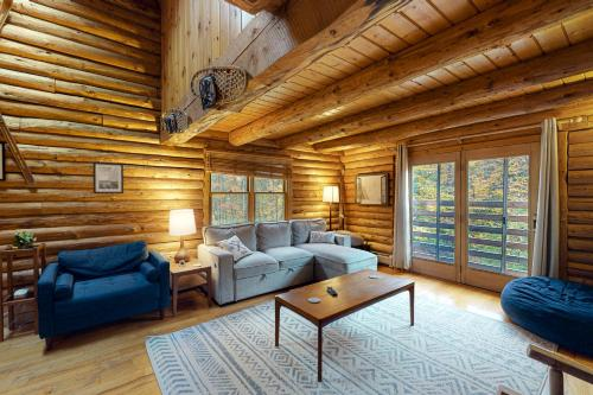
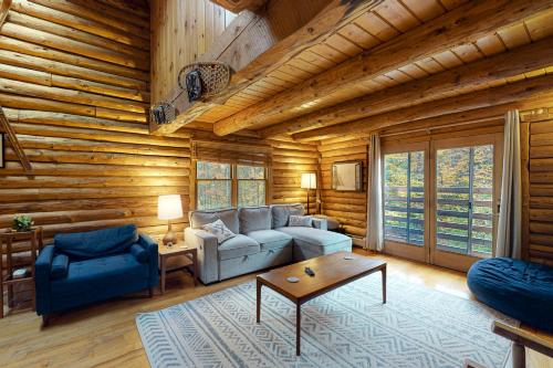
- wall art (108, 178)
